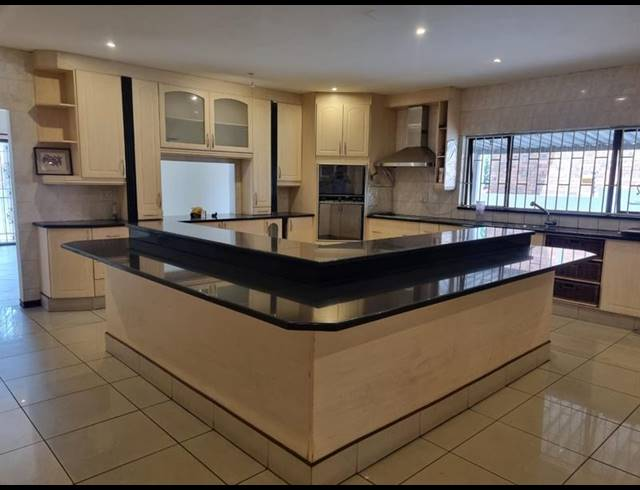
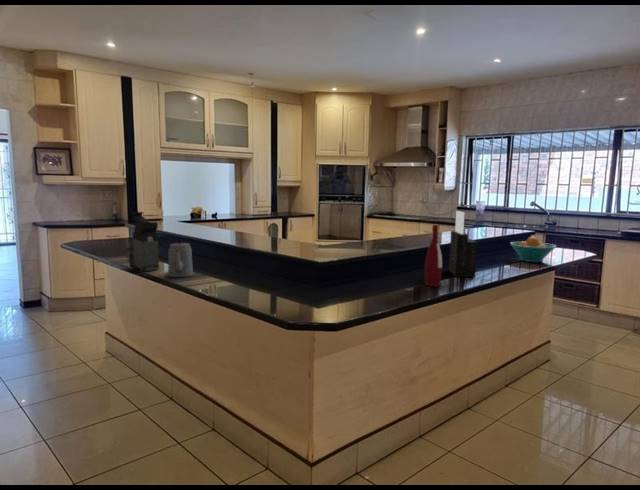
+ knife block (465, 243)
+ coffee maker (144, 240)
+ alcohol (433, 255)
+ teapot (180, 257)
+ fruit bowl (532, 249)
